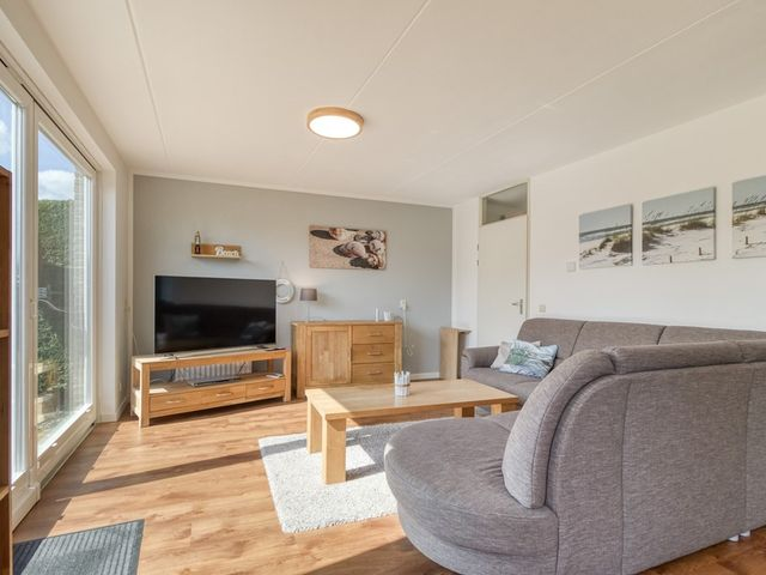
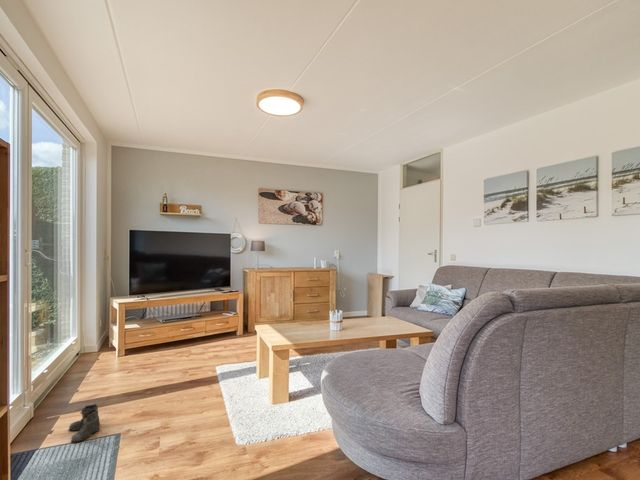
+ boots (84, 420)
